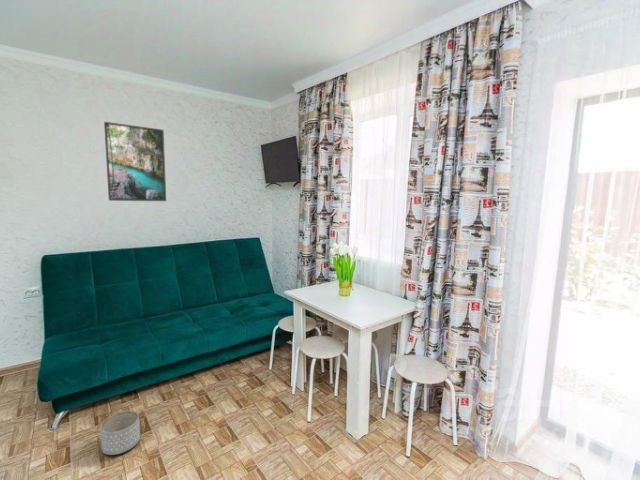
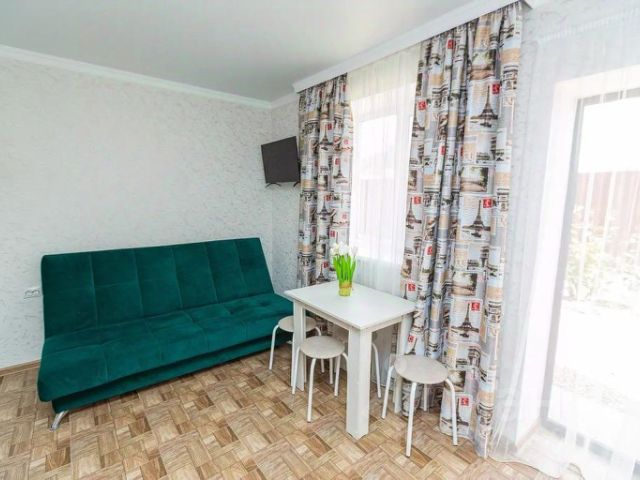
- planter (120, 432)
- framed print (137, 164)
